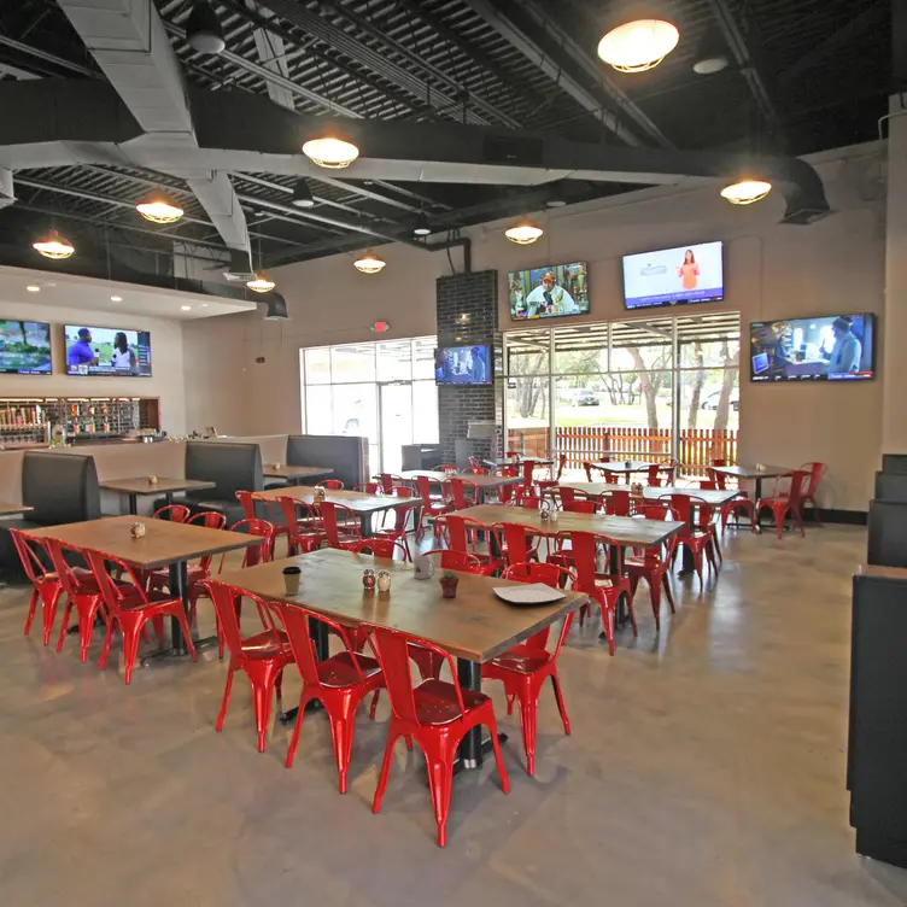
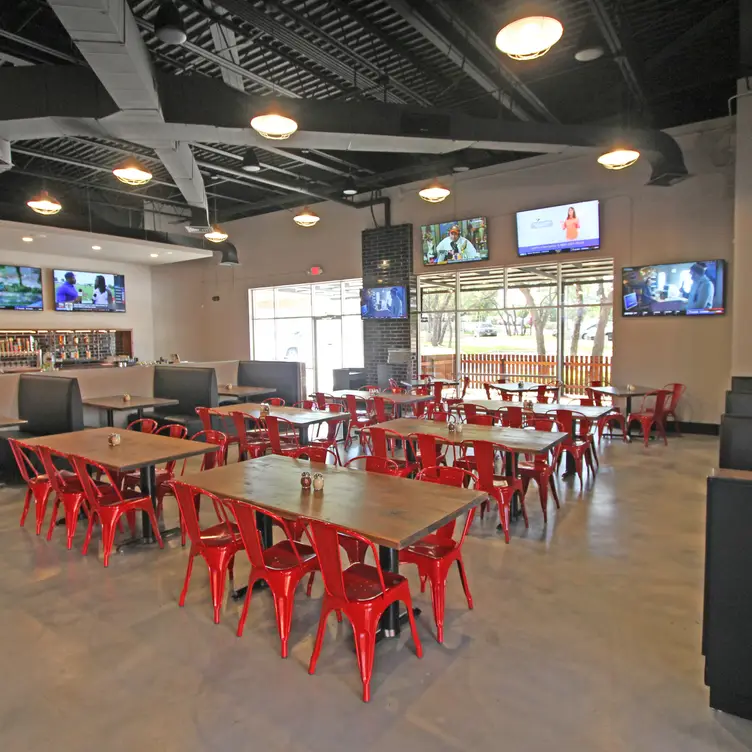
- plate (528, 595)
- mug (425, 567)
- potted succulent (449, 583)
- coffee cup (292, 580)
